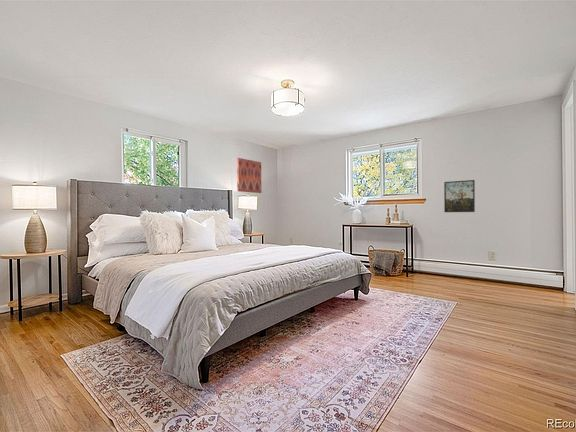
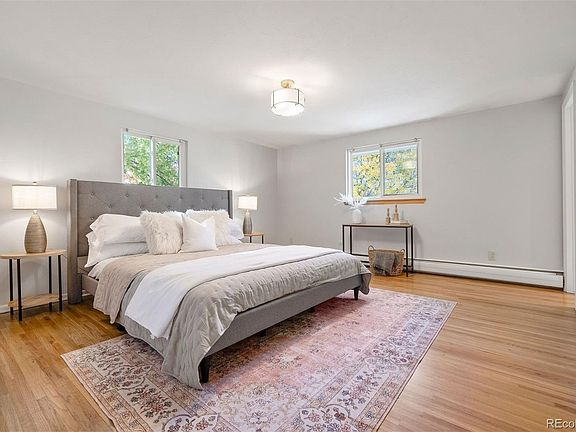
- wall art (249, 176)
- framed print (459, 196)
